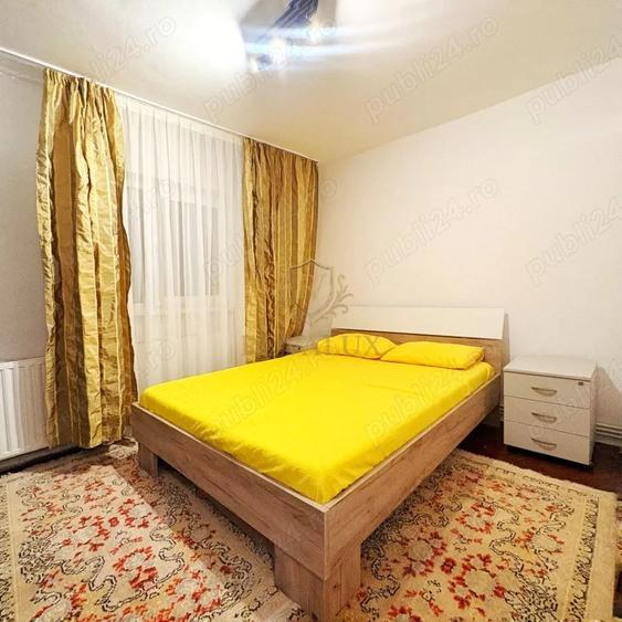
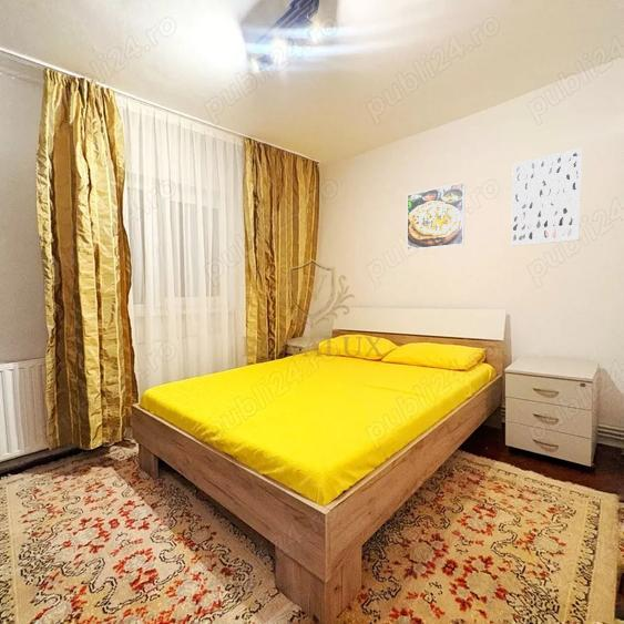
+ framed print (433, 218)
+ wall art (544, 200)
